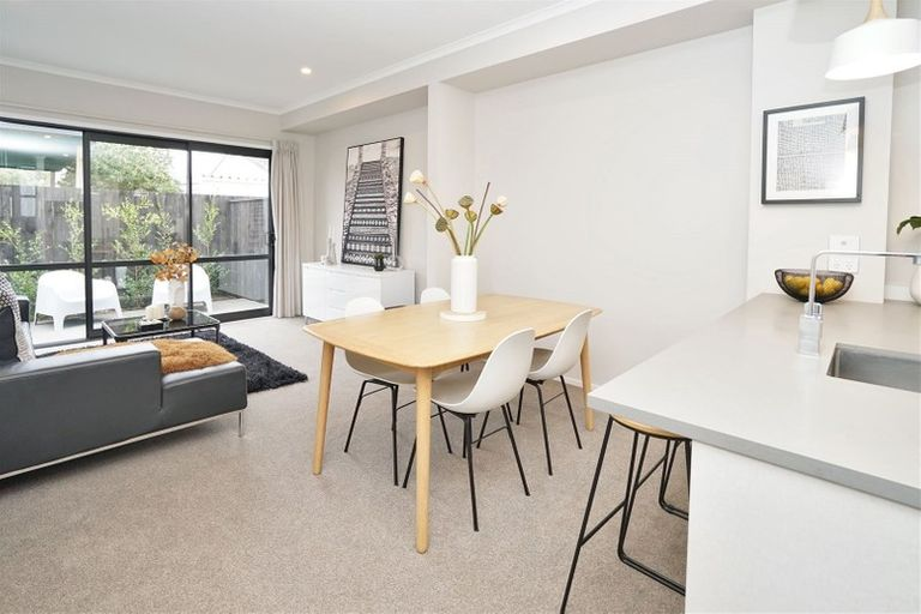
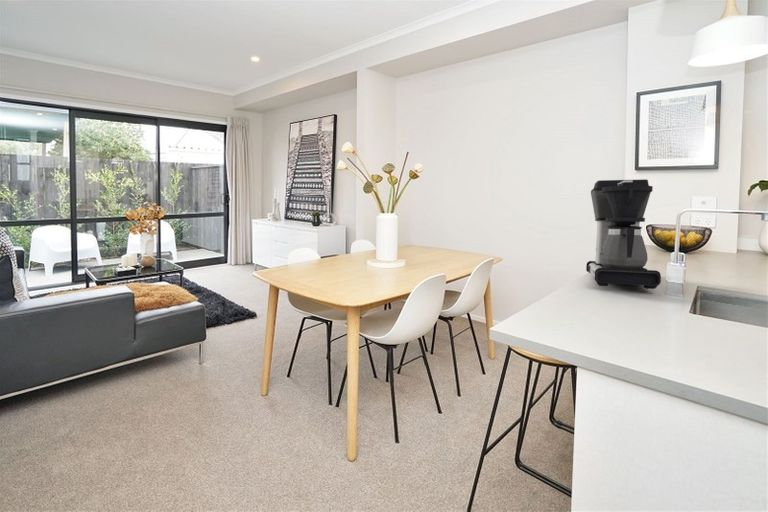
+ coffee maker (621, 230)
